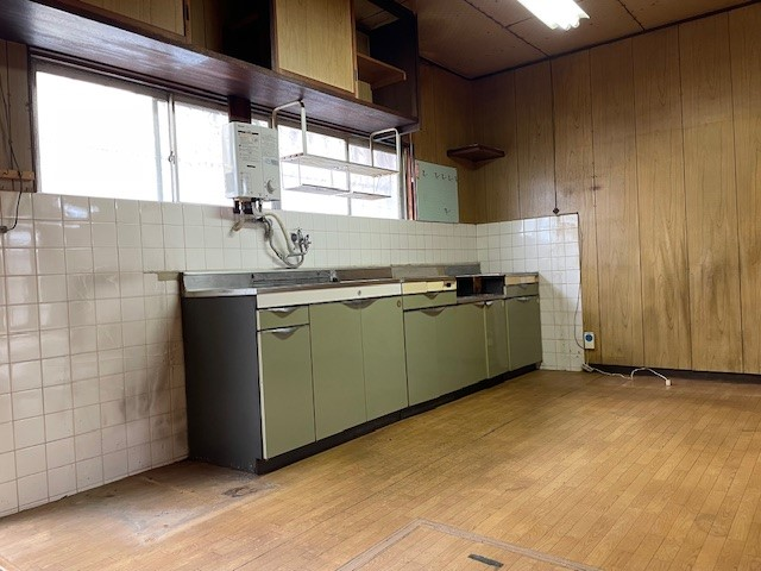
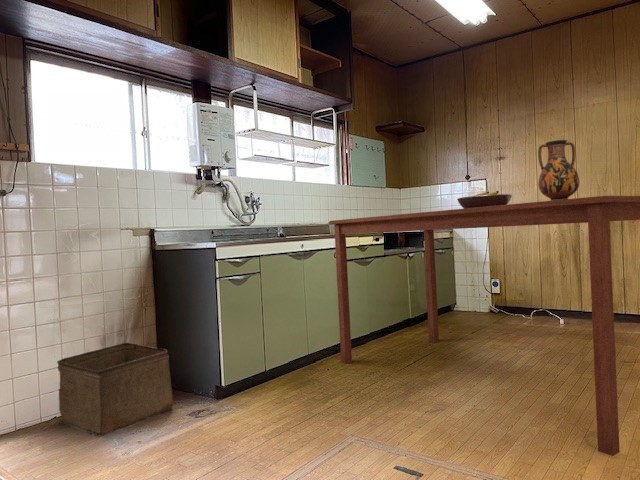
+ dining table (436, 294)
+ fruit bowl (484, 202)
+ vase (558, 172)
+ storage bin (115, 384)
